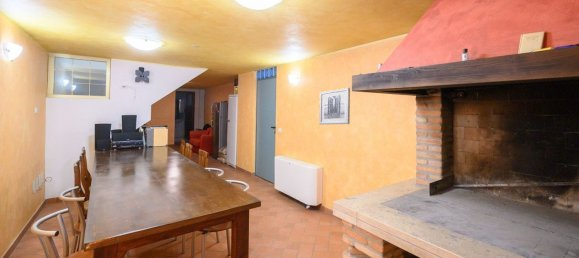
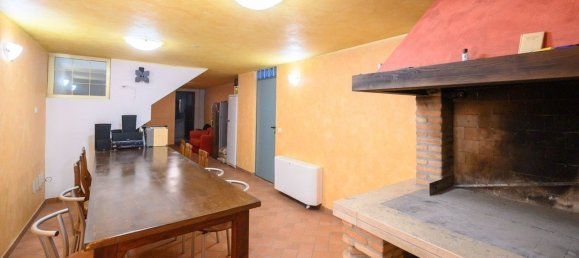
- wall art (333, 107)
